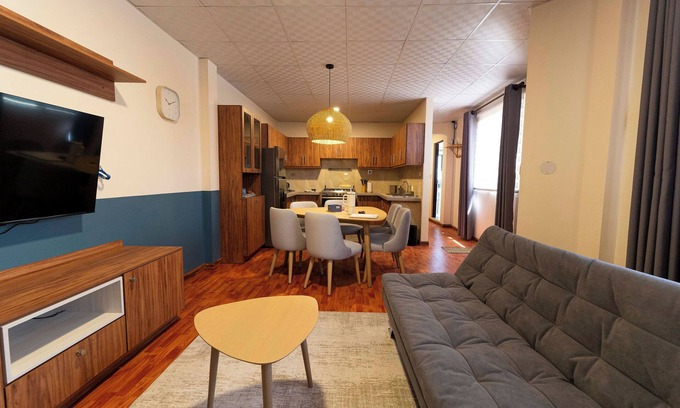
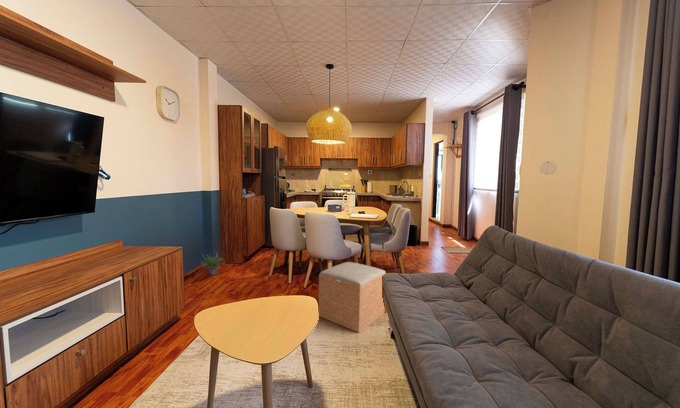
+ ottoman (352, 291)
+ potted plant (211, 262)
